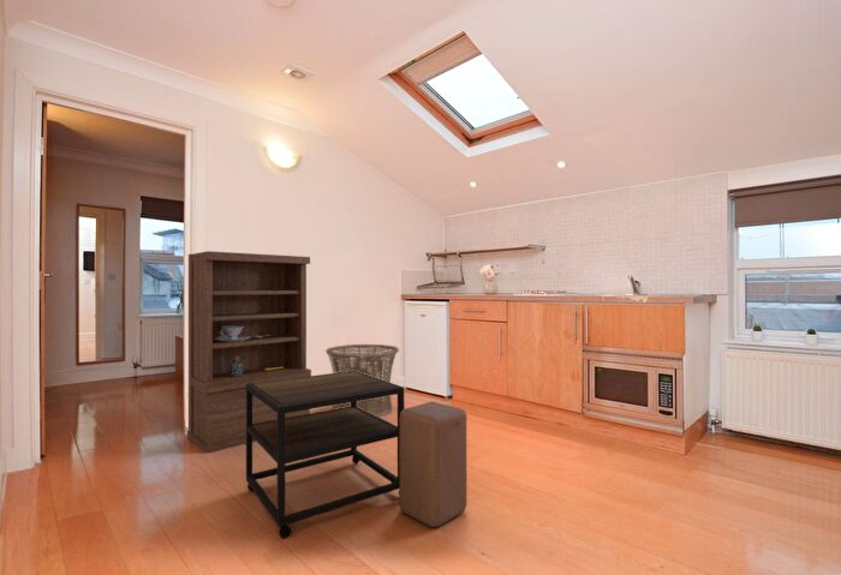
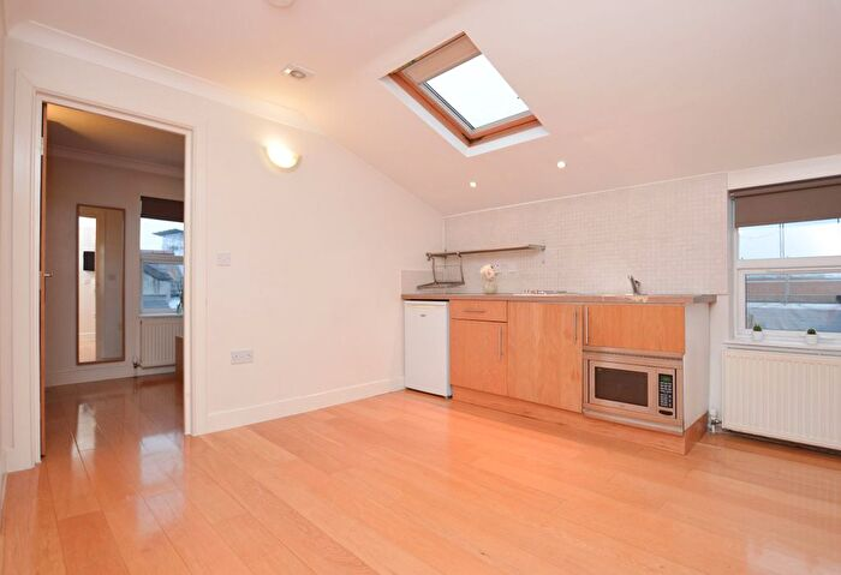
- bookshelf (251, 343)
- side table (326, 438)
- stool (433, 460)
- basket (364, 373)
